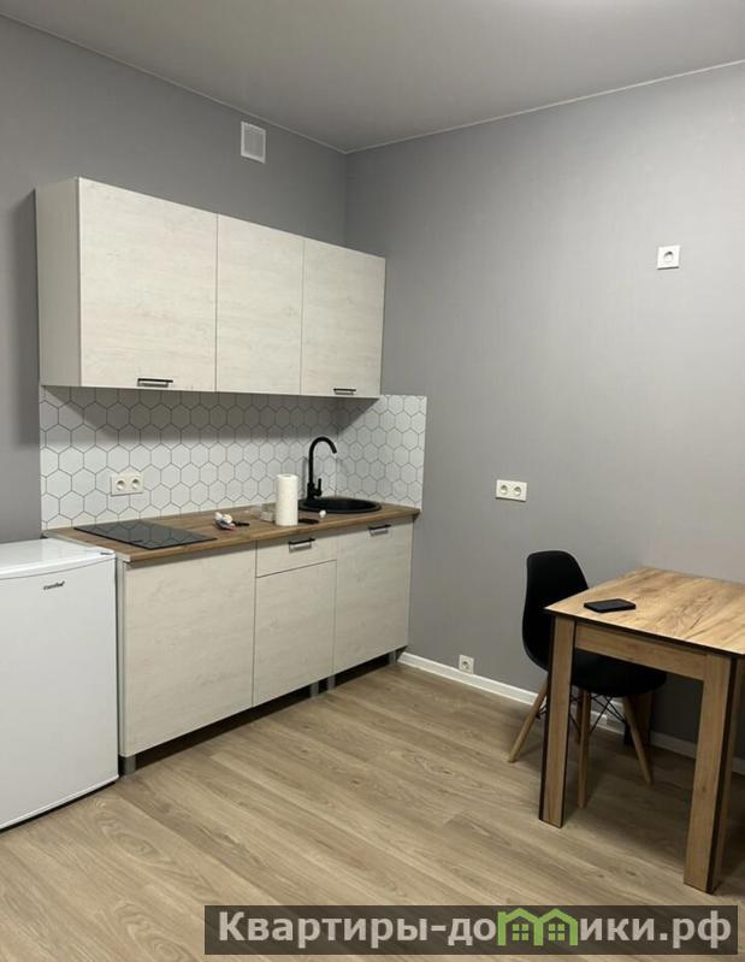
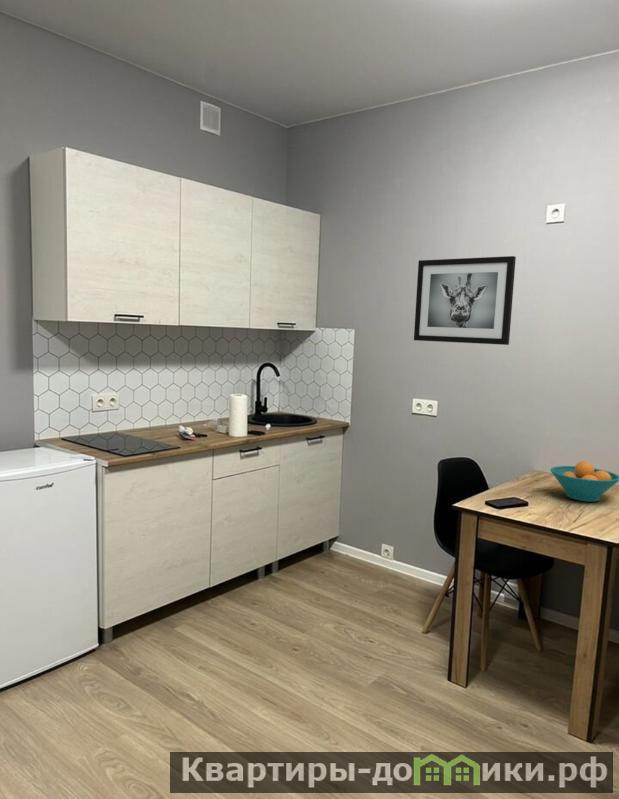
+ fruit bowl (584, 479)
+ wall art (461, 300)
